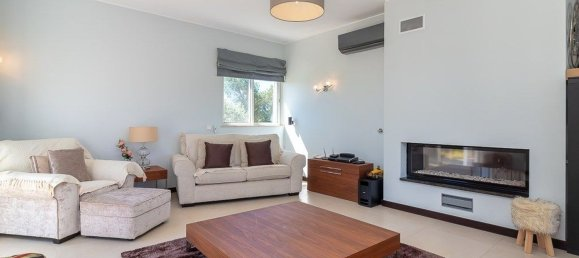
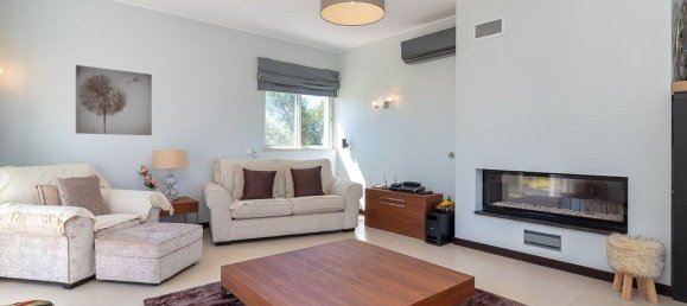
+ wall art (115, 102)
